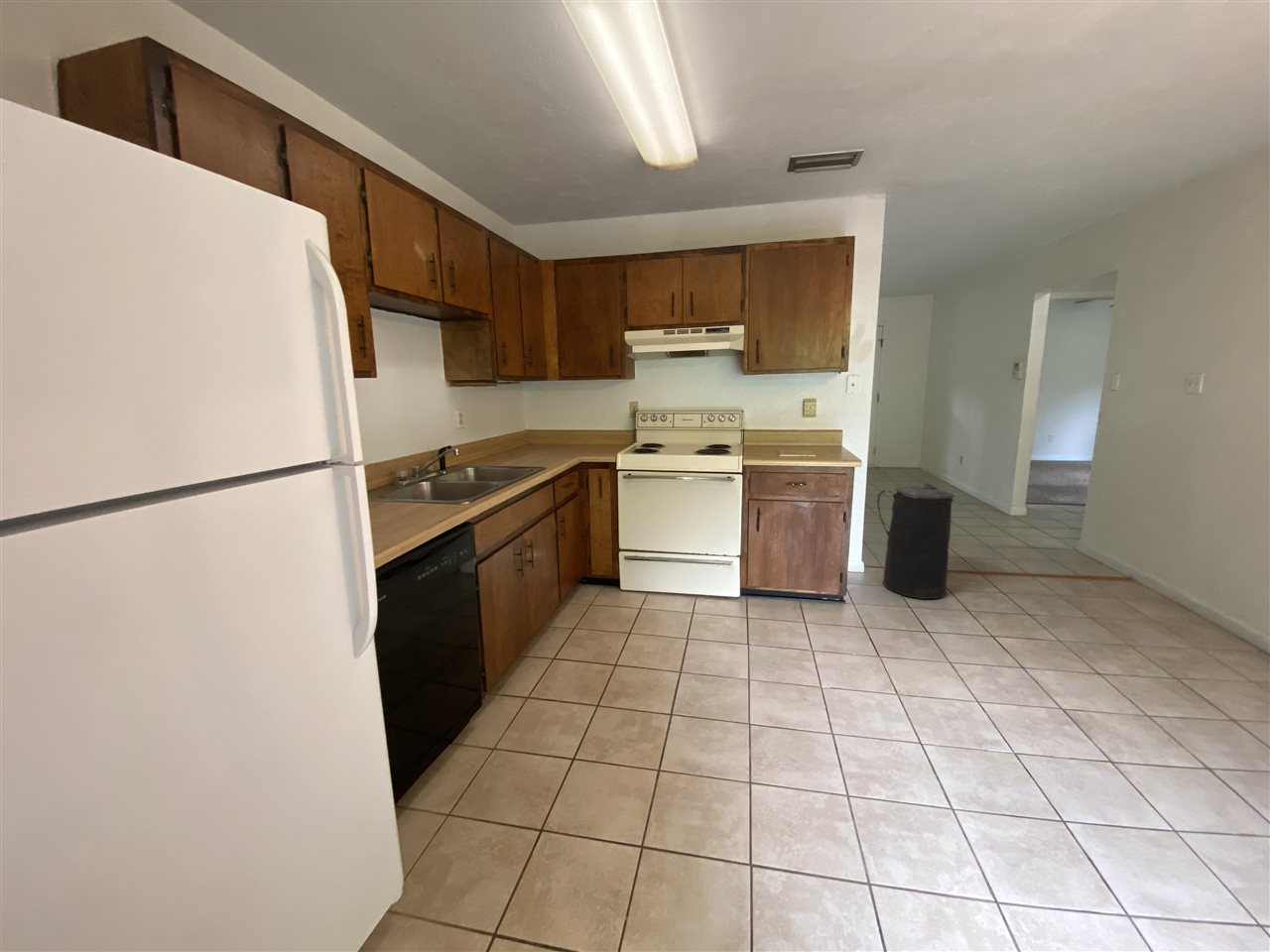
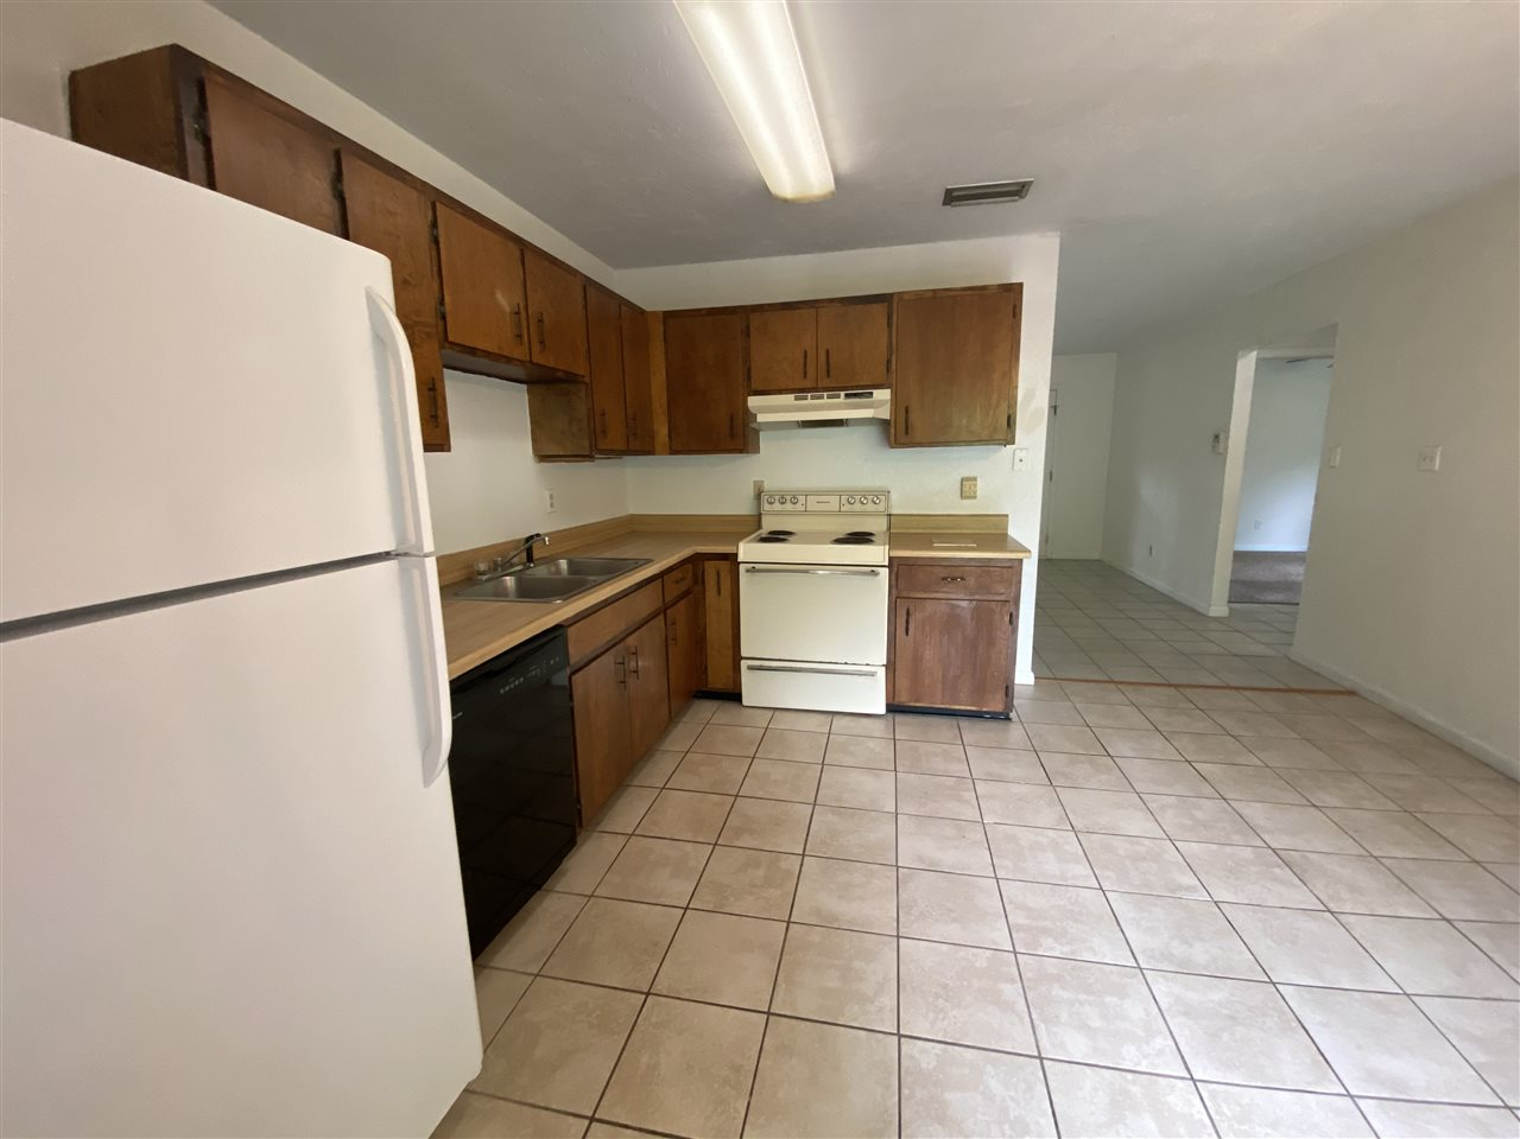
- trash can (913, 536)
